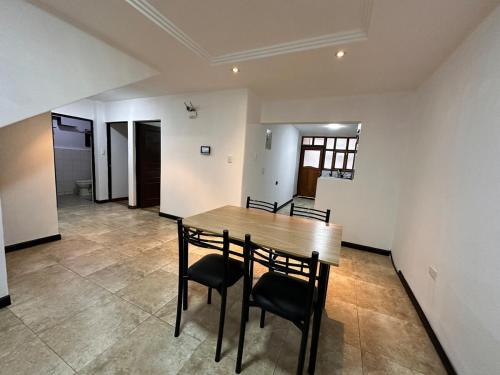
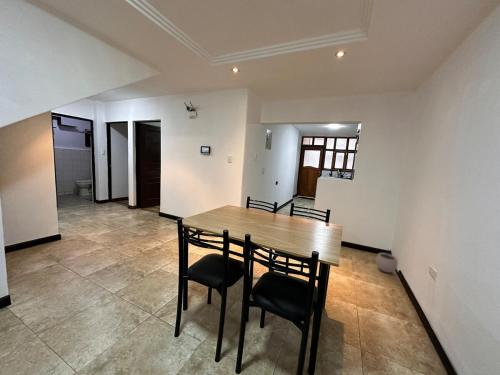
+ plant pot (386, 260)
